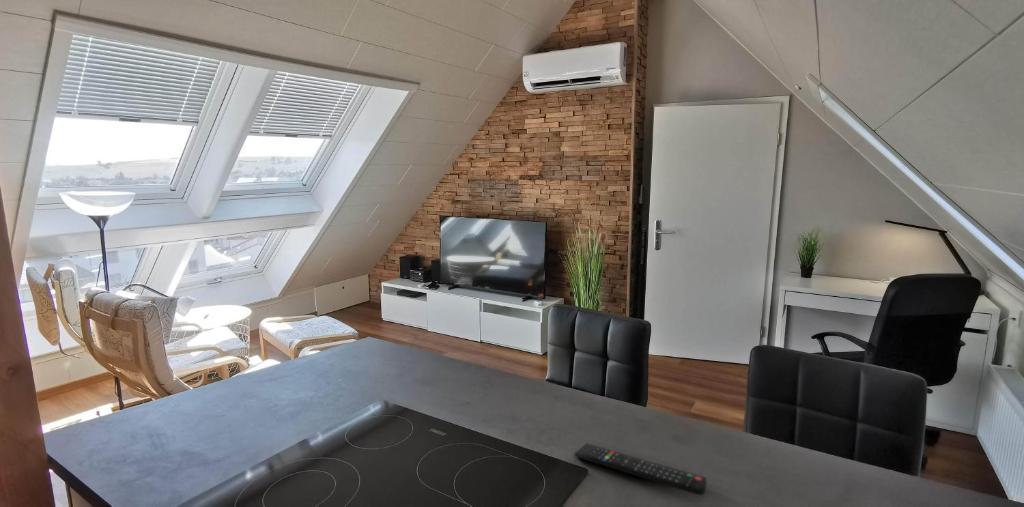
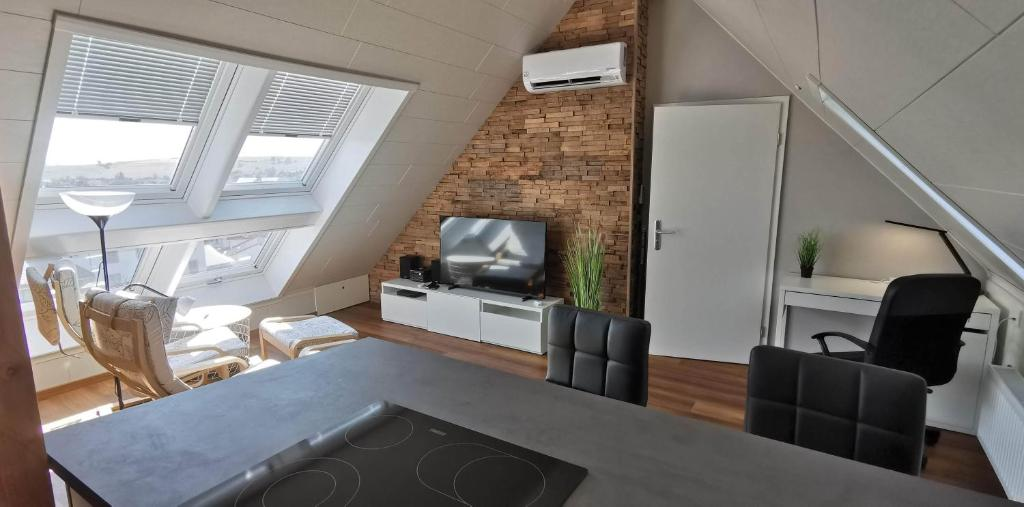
- remote control (638, 468)
